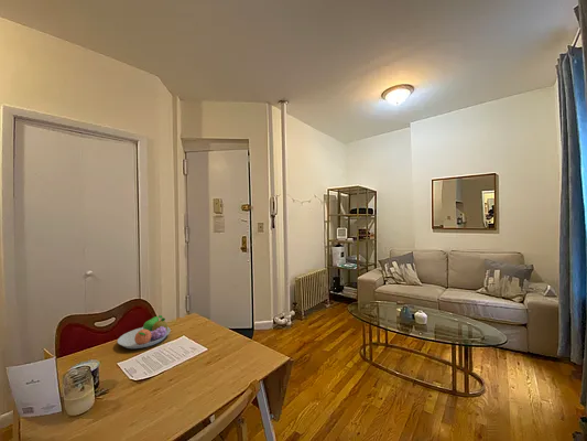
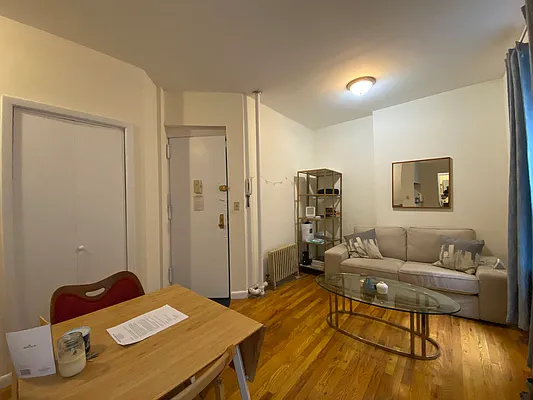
- fruit bowl (146, 330)
